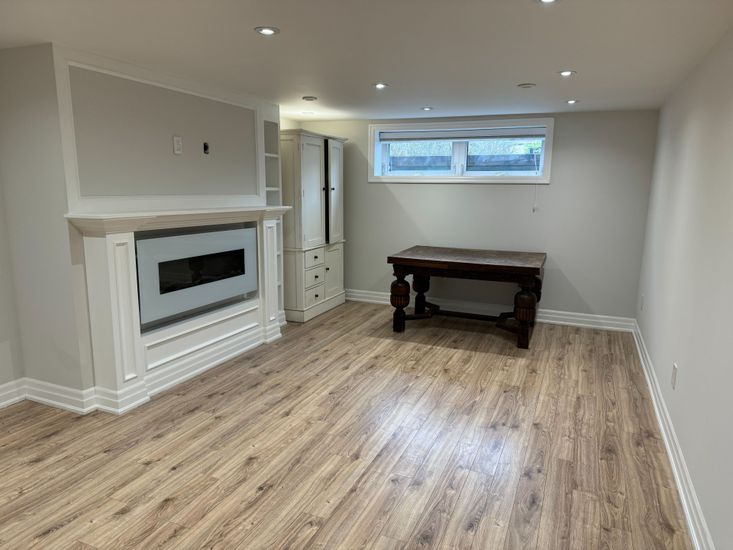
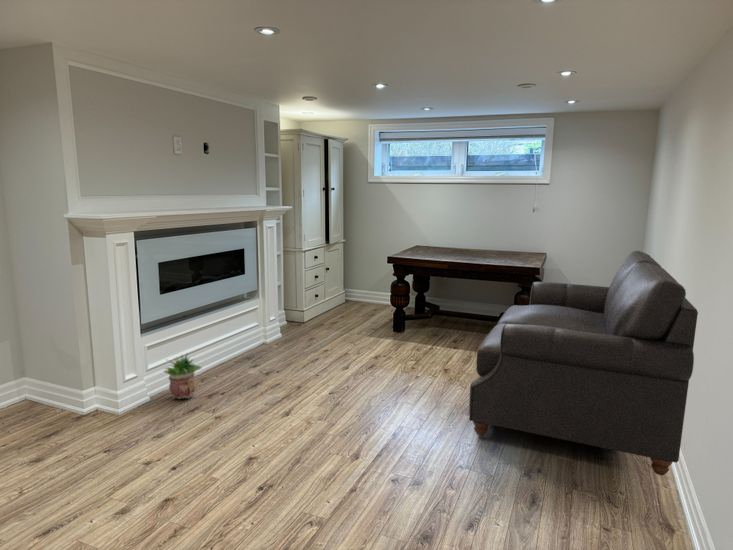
+ potted plant (181, 375)
+ sofa (575, 331)
